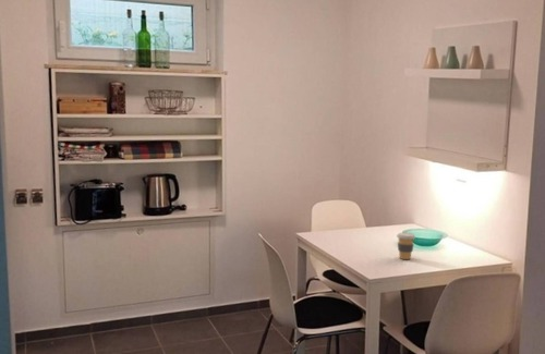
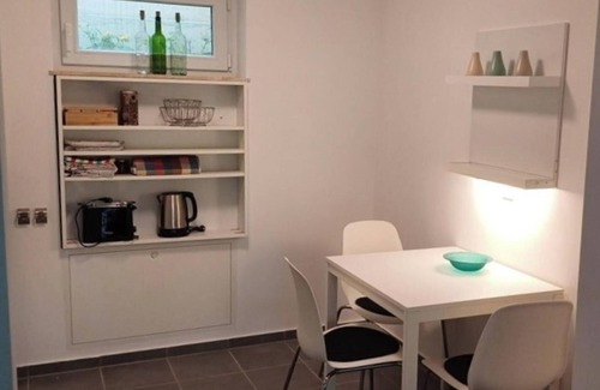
- coffee cup (405, 246)
